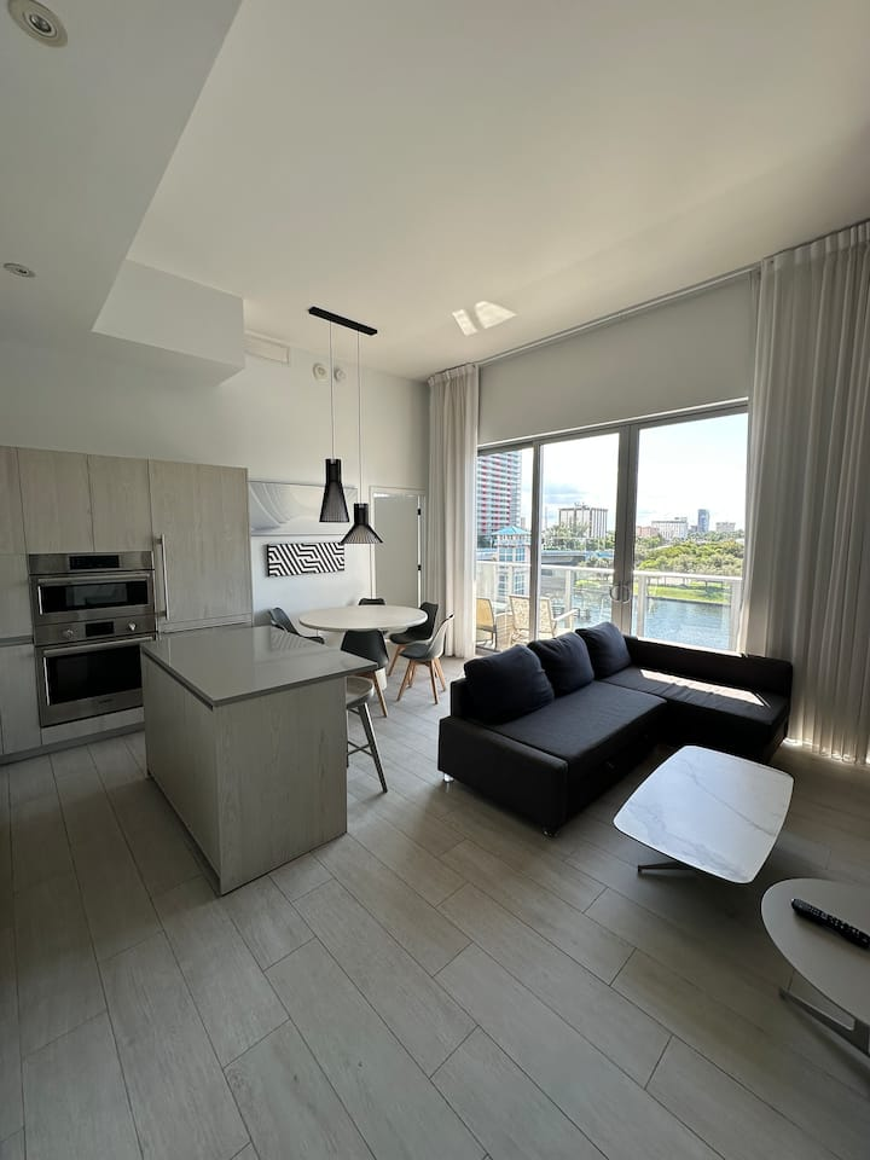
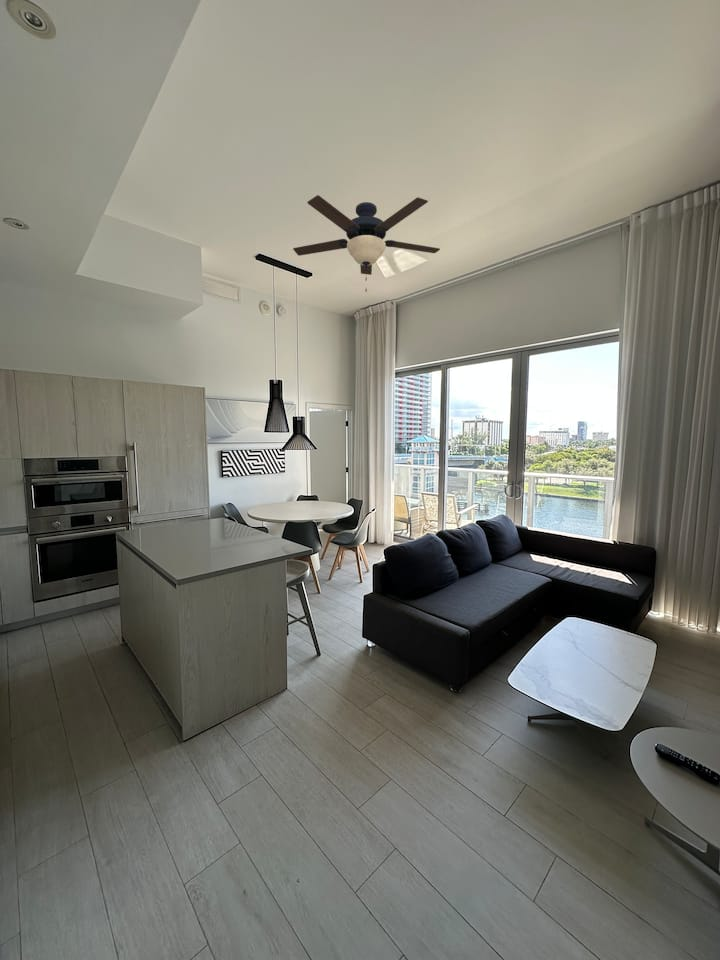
+ ceiling fan (366, 252)
